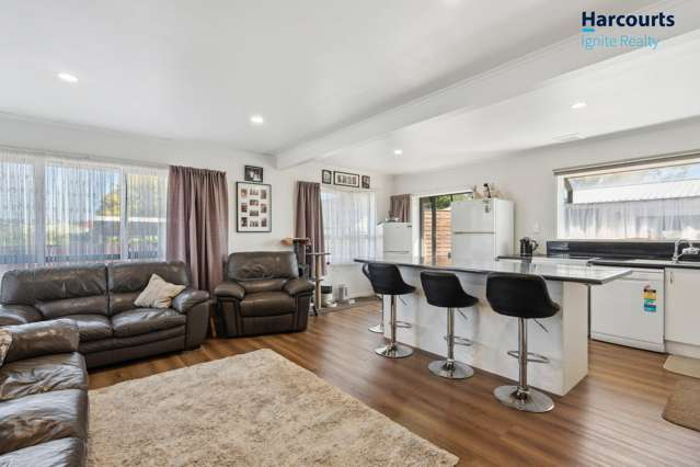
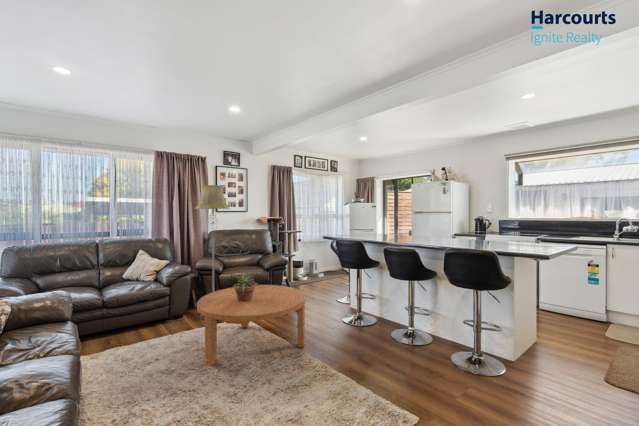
+ floor lamp (213, 250)
+ potted plant (243, 285)
+ coffee table (252, 320)
